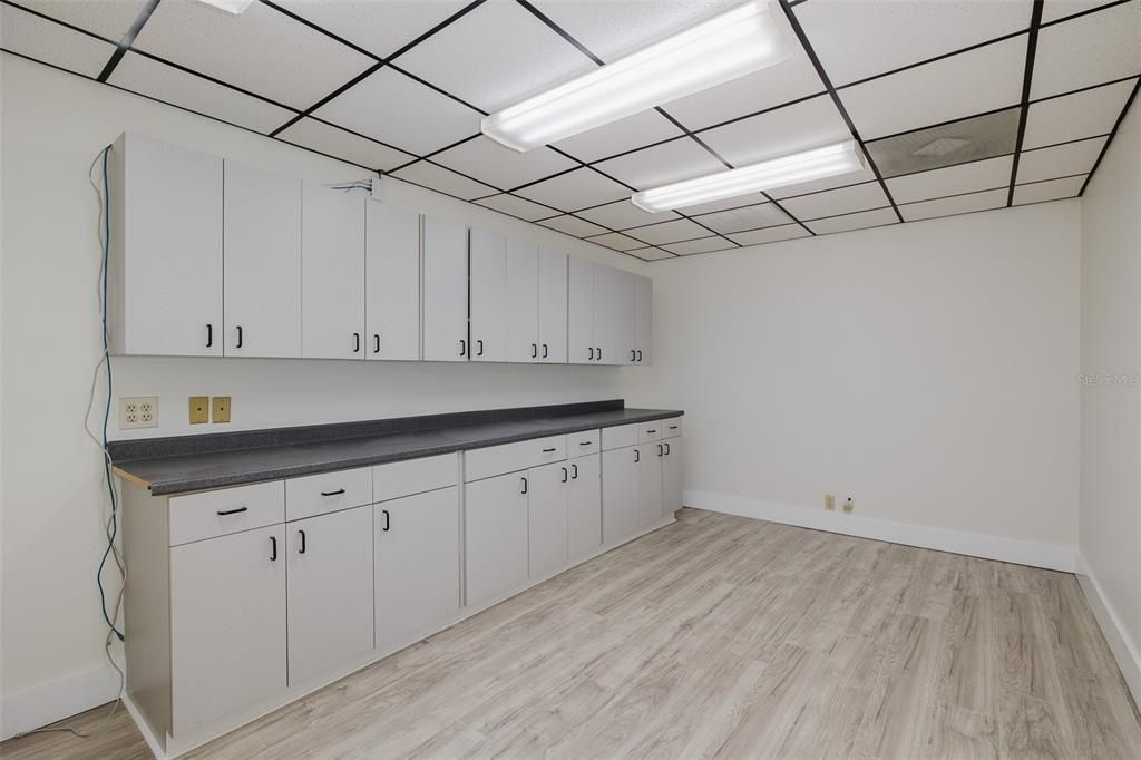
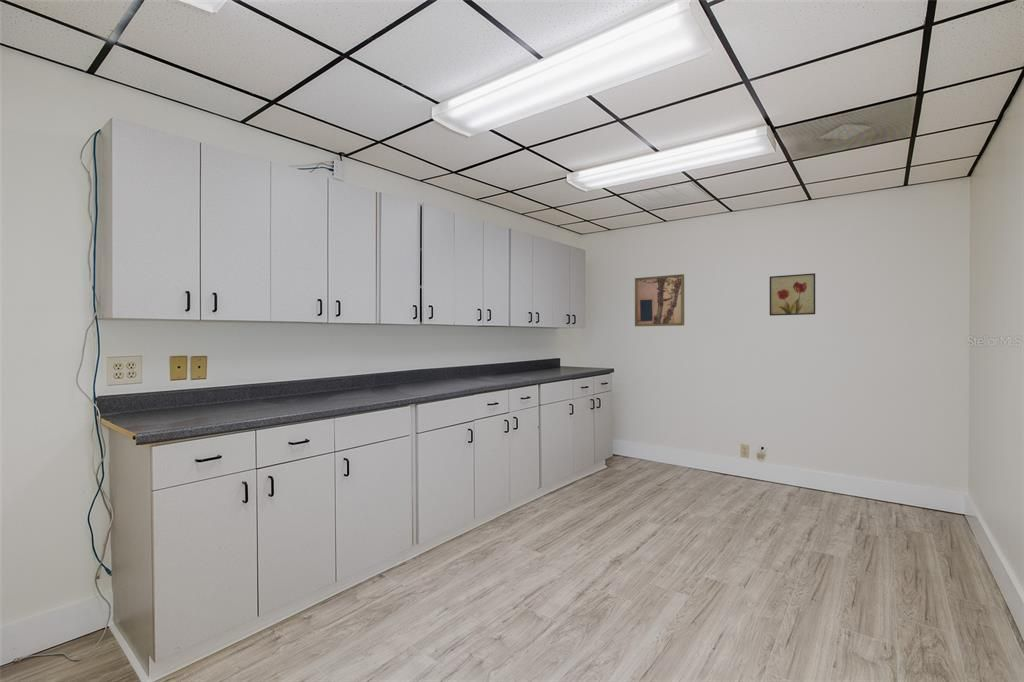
+ wall art (792, 295)
+ wall art (658, 301)
